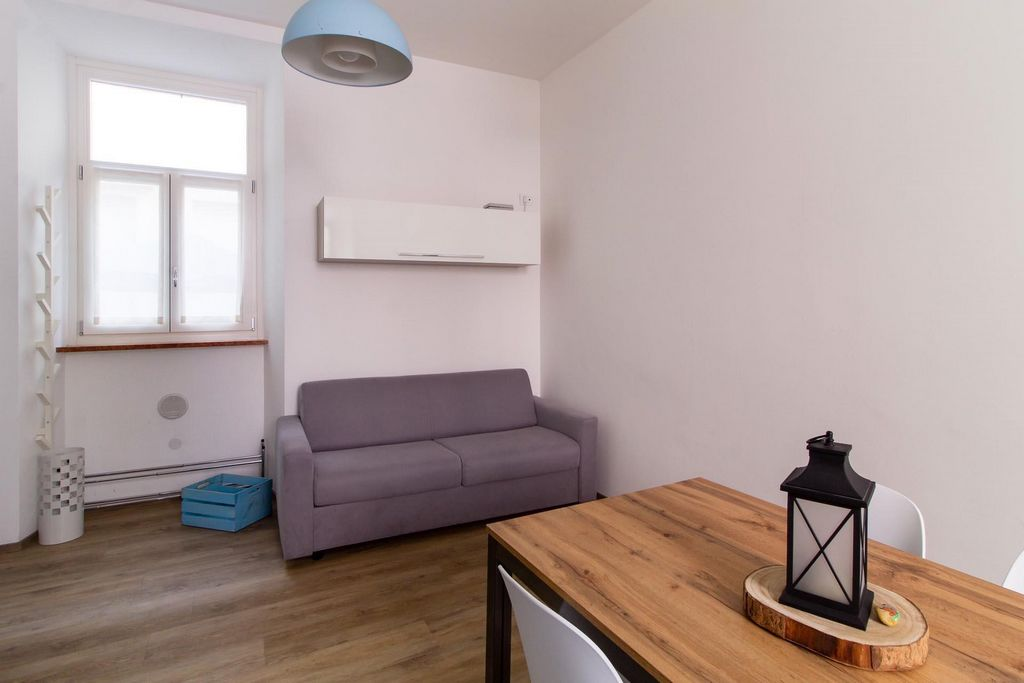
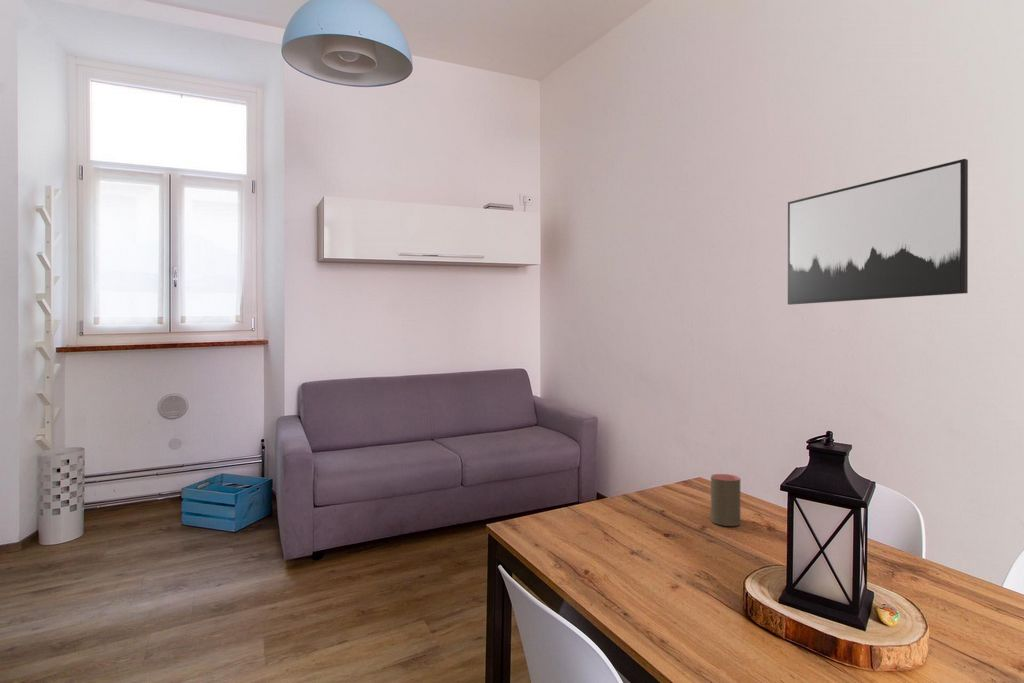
+ cup (725, 499)
+ wall art (865, 241)
